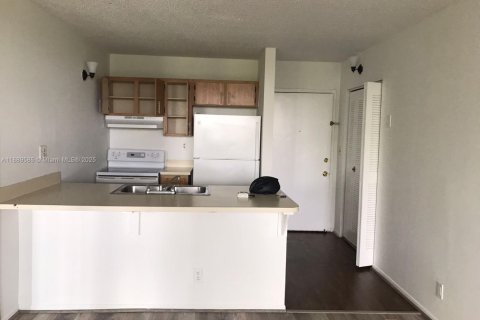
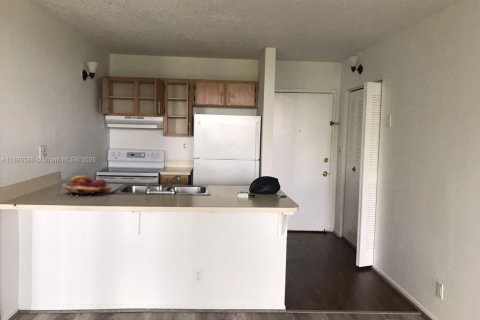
+ fruit basket (86, 184)
